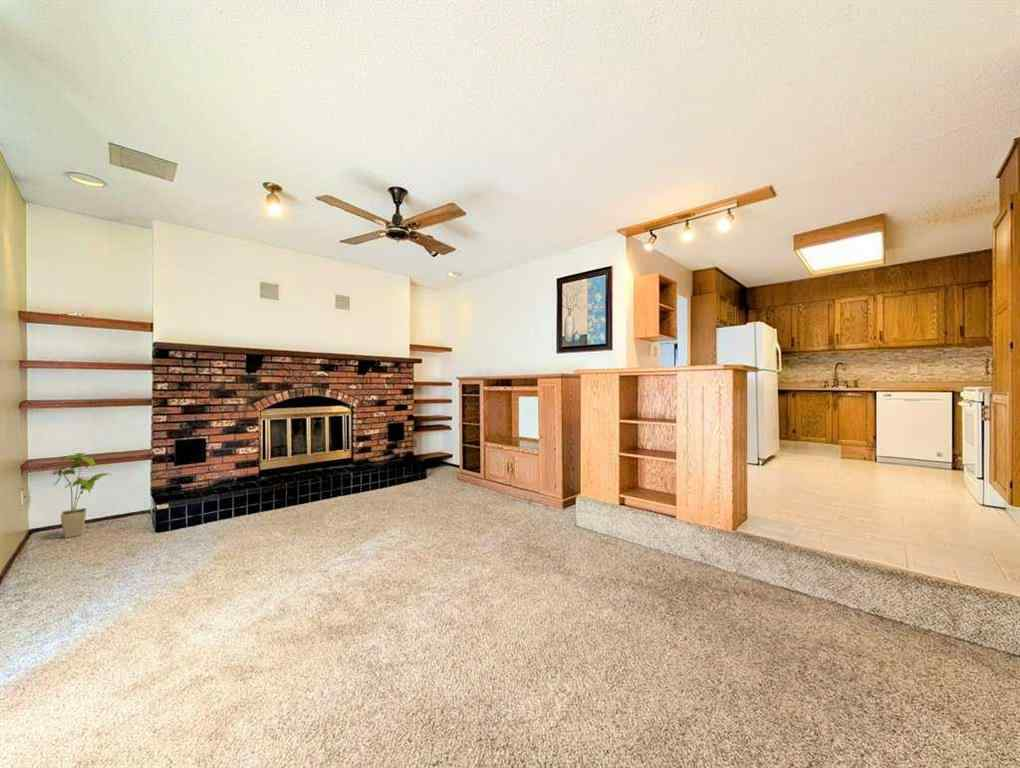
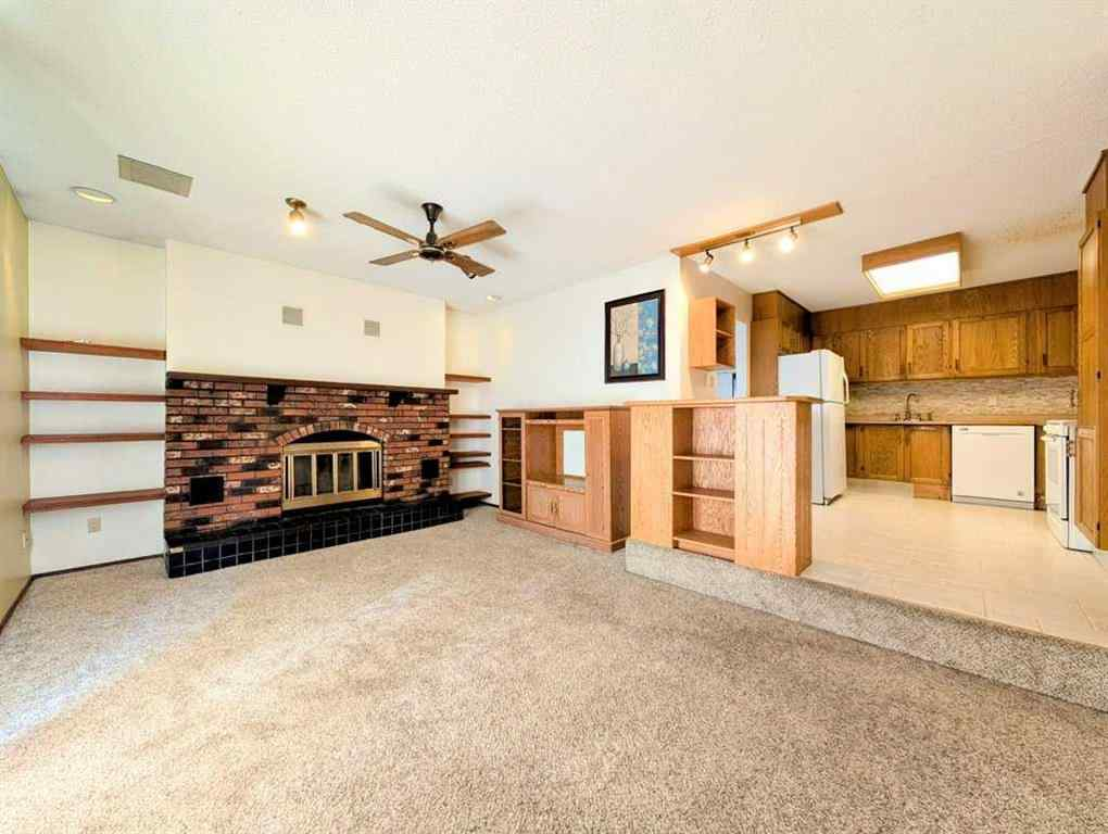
- house plant (82, 493)
